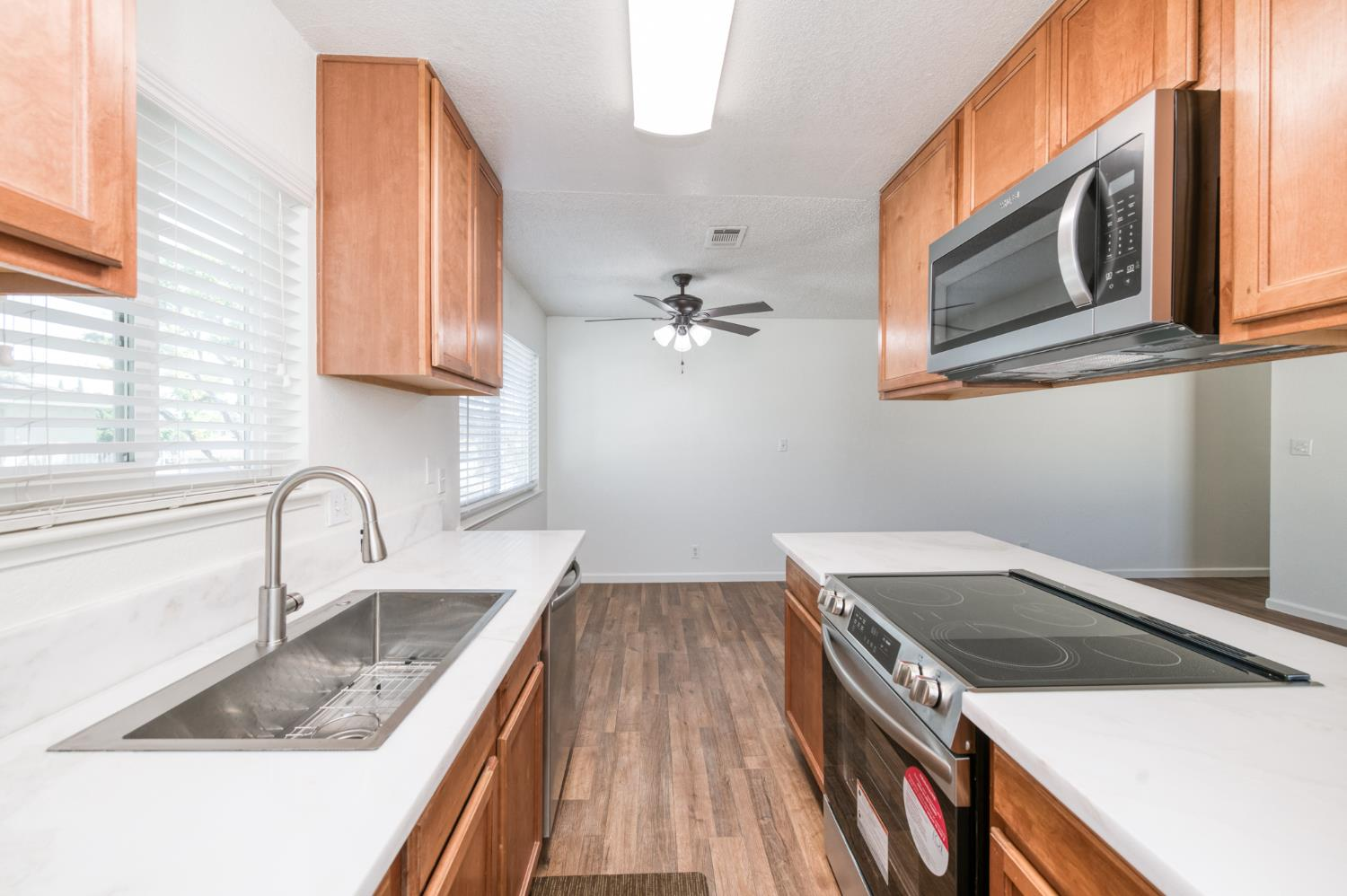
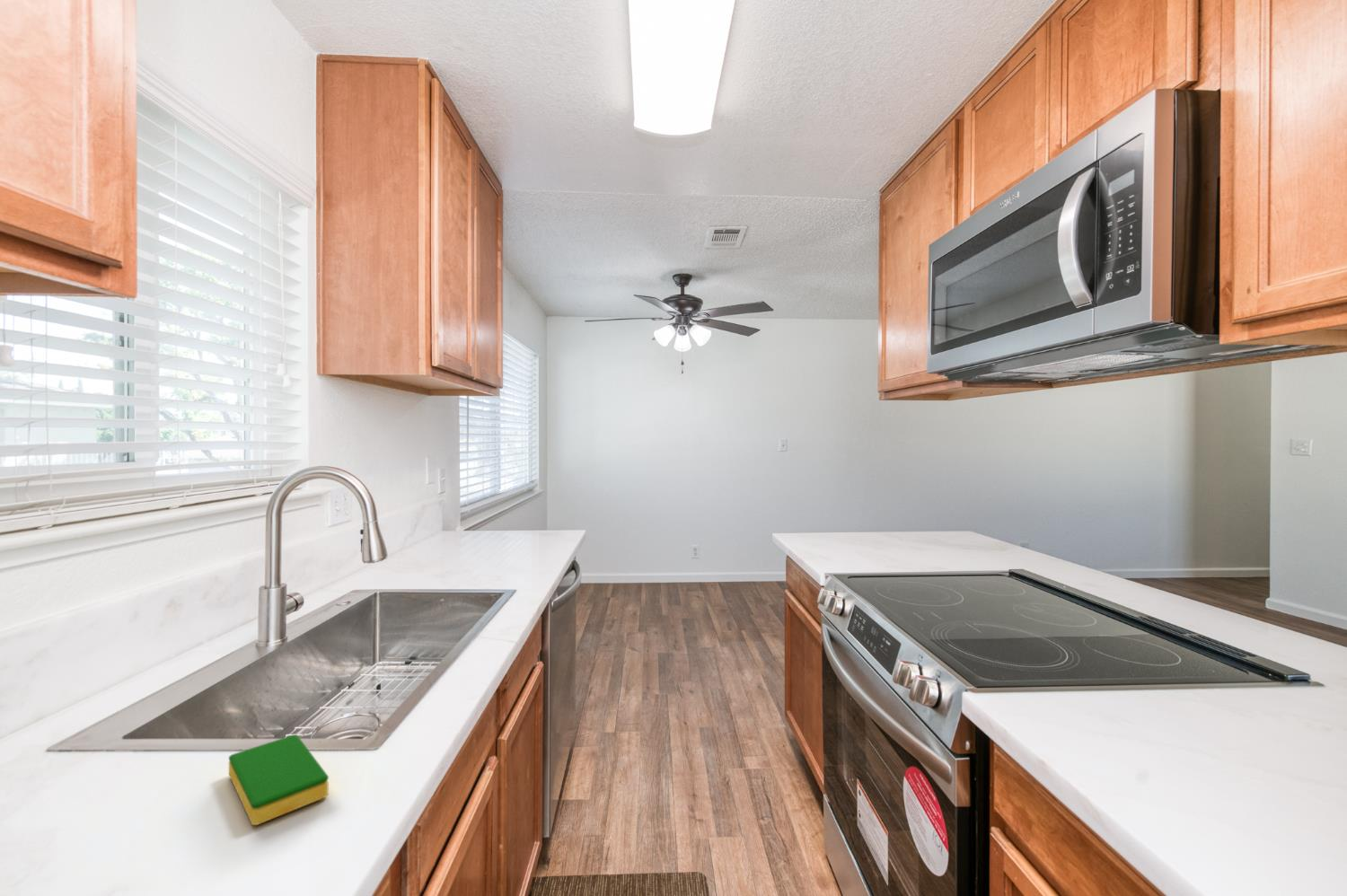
+ dish sponge (277, 775)
